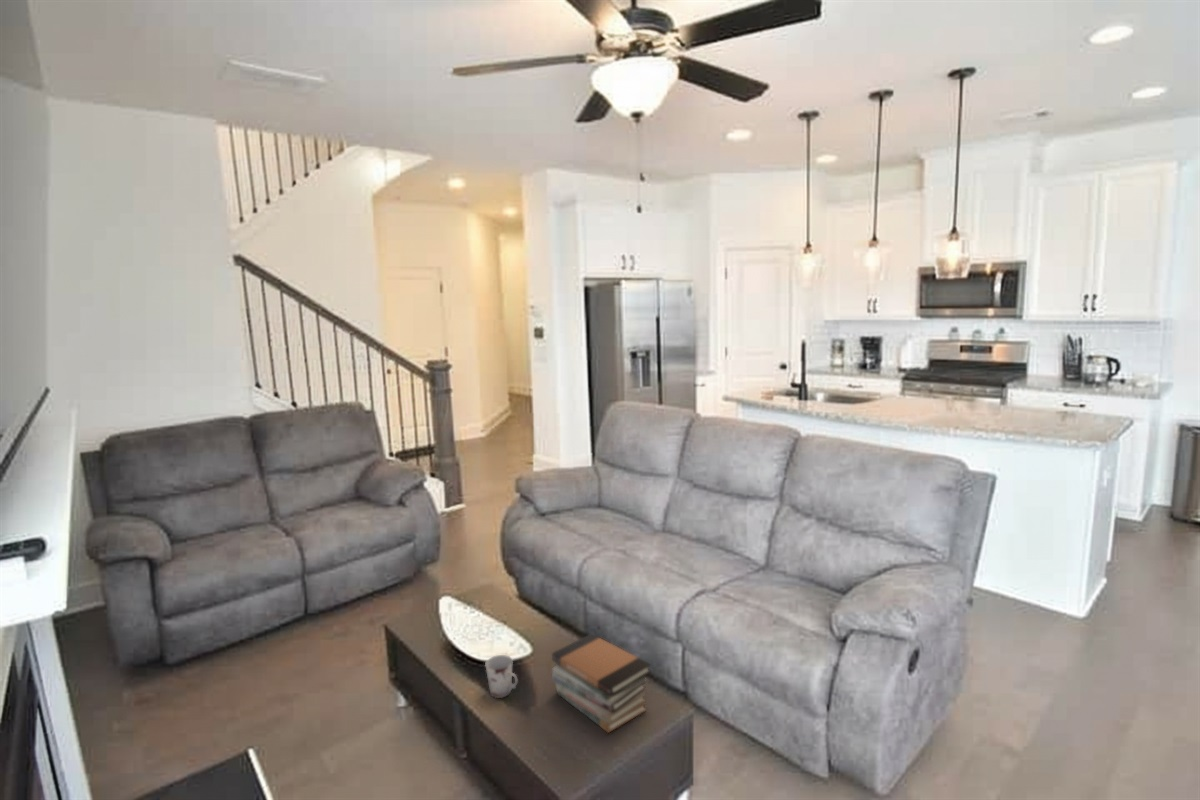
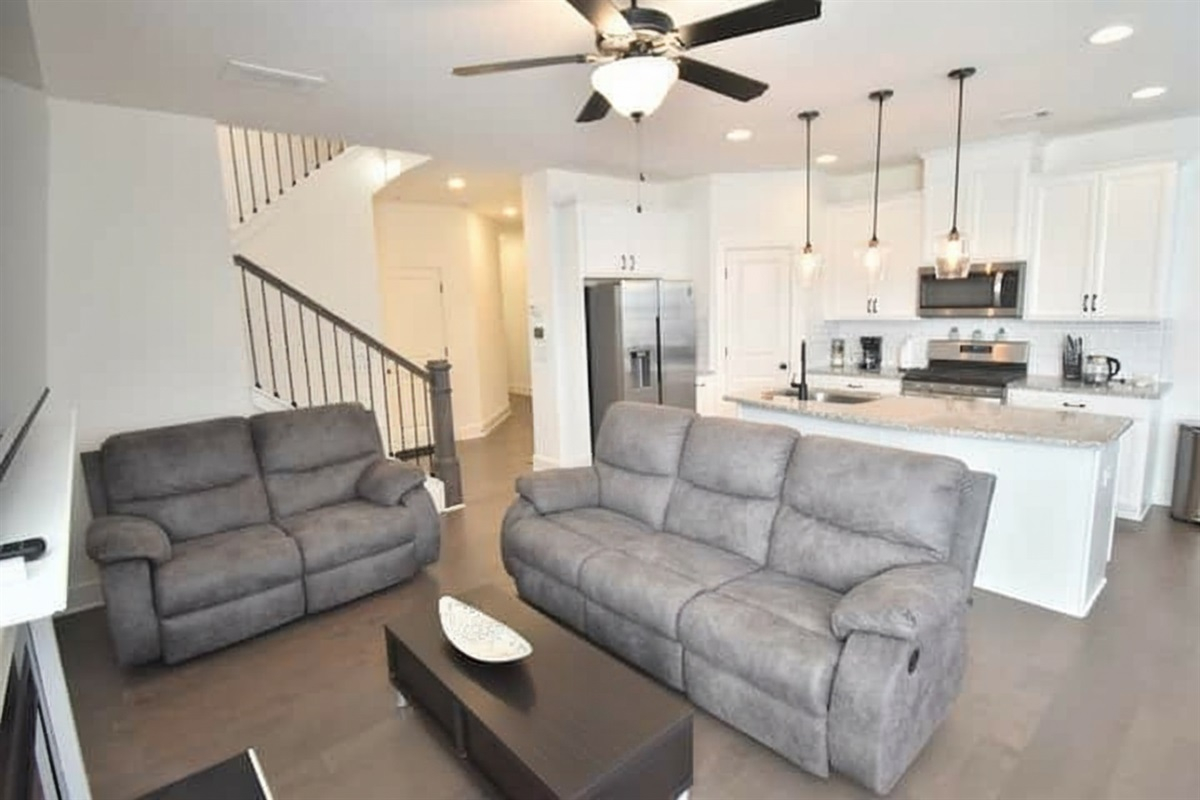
- book stack (599, 679)
- cup (503, 678)
